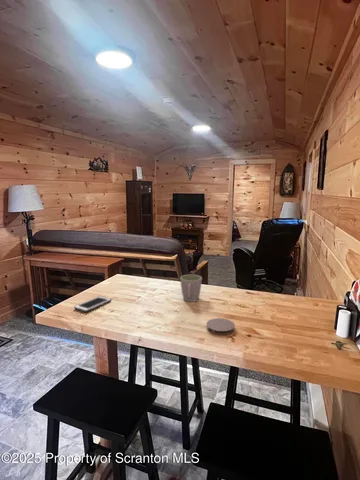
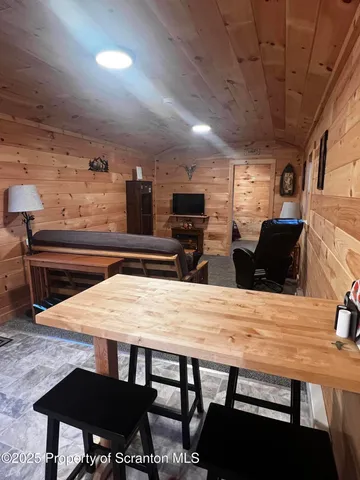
- cell phone (93, 303)
- coaster (220, 326)
- mug (190, 289)
